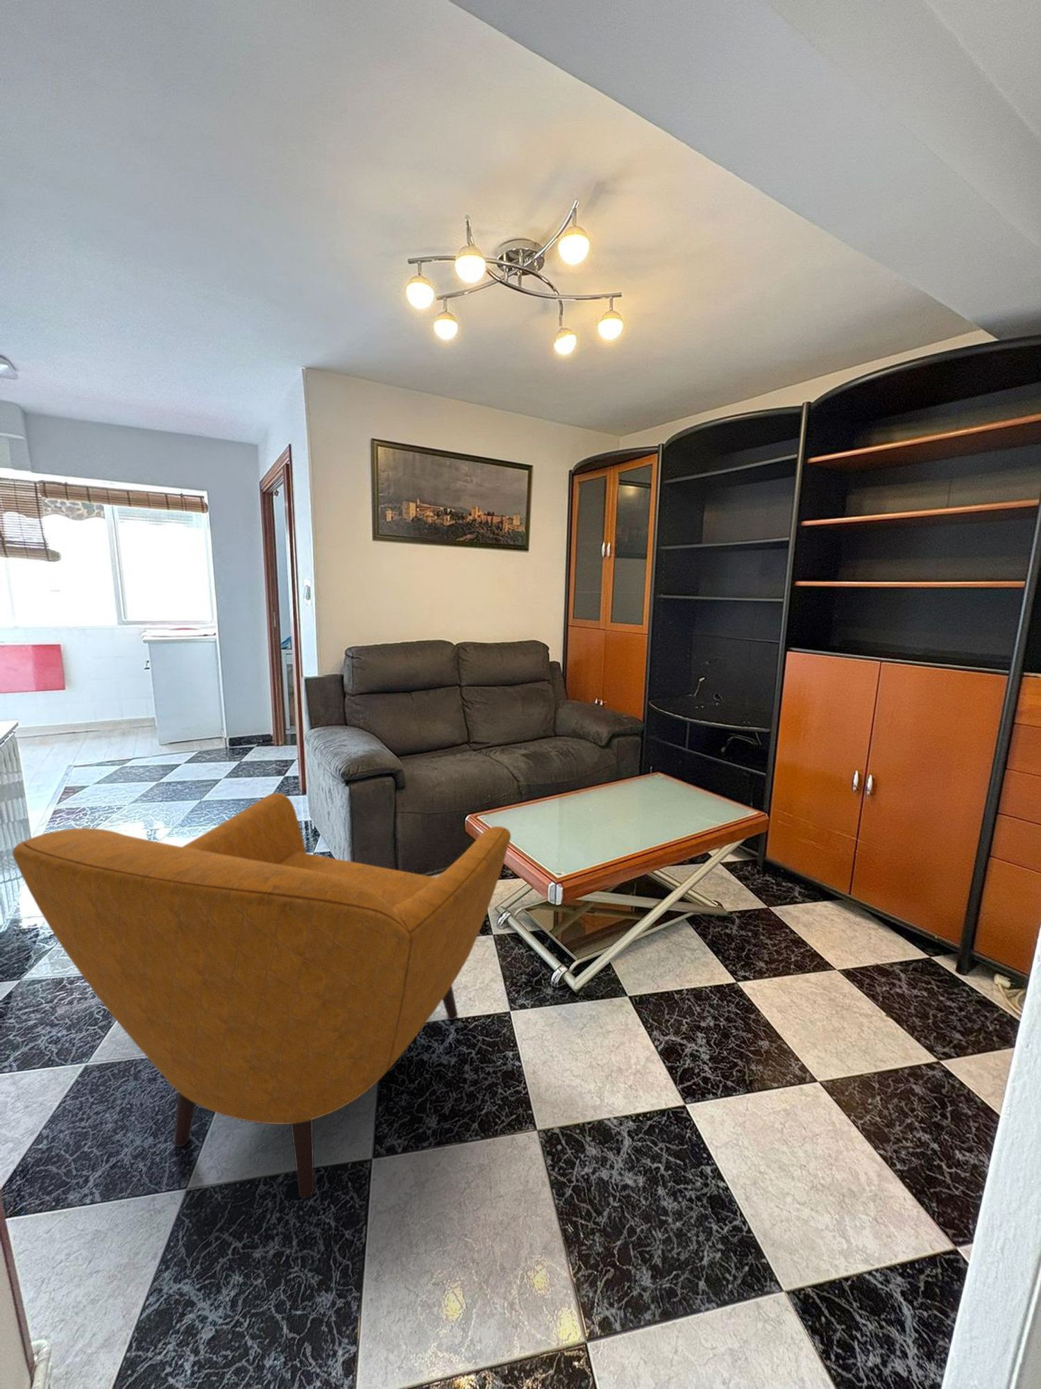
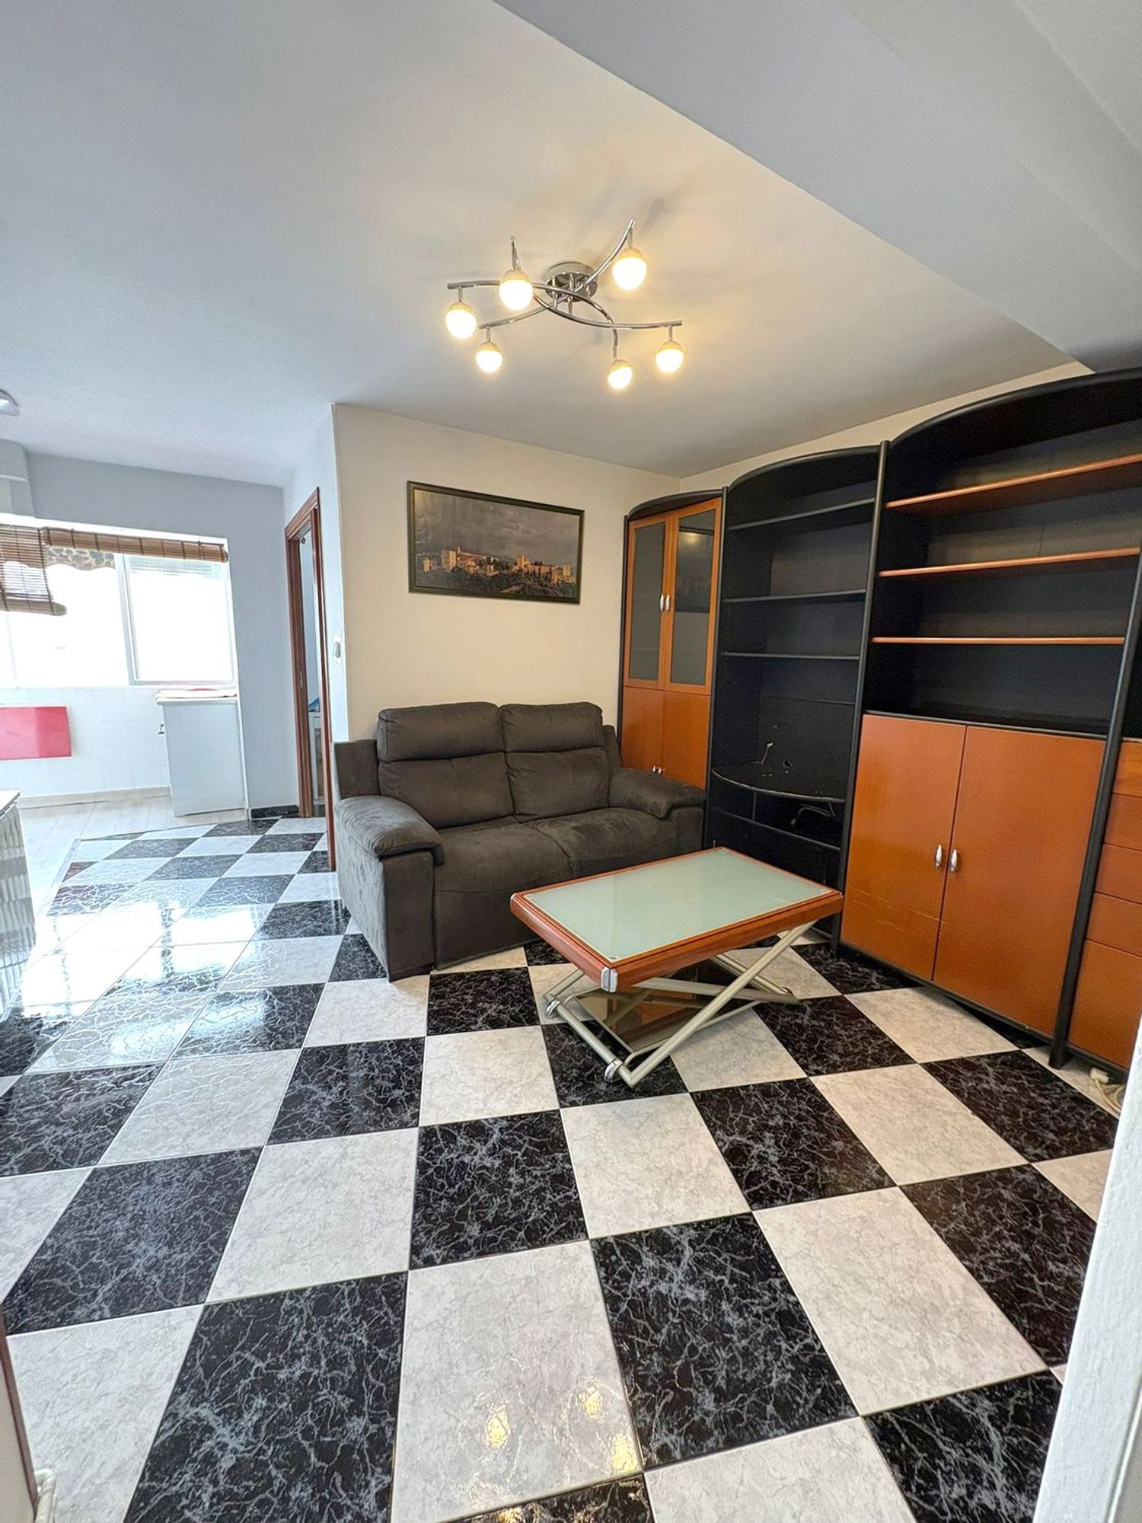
- armchair (292, 945)
